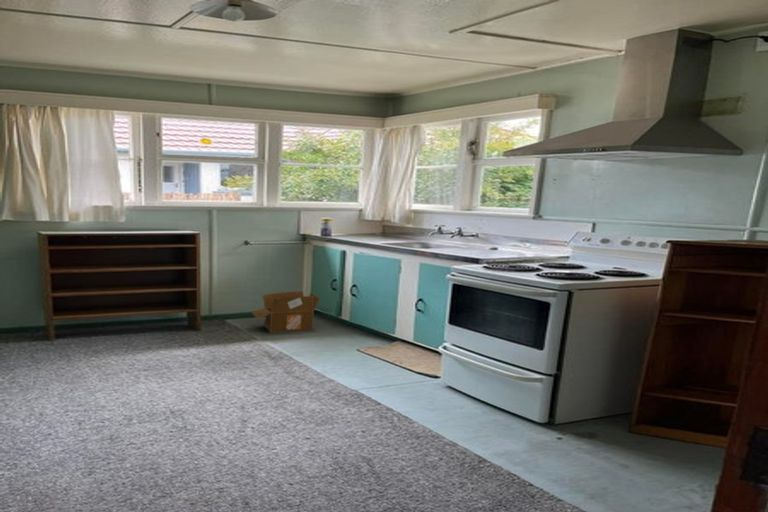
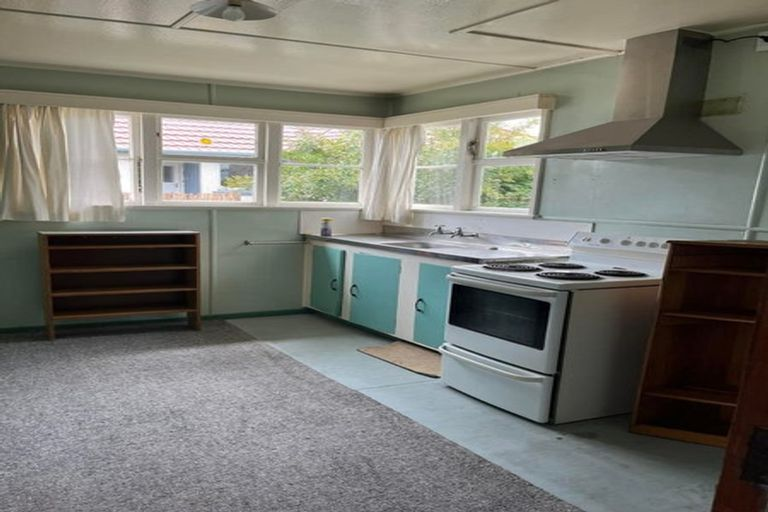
- cardboard box (284, 310)
